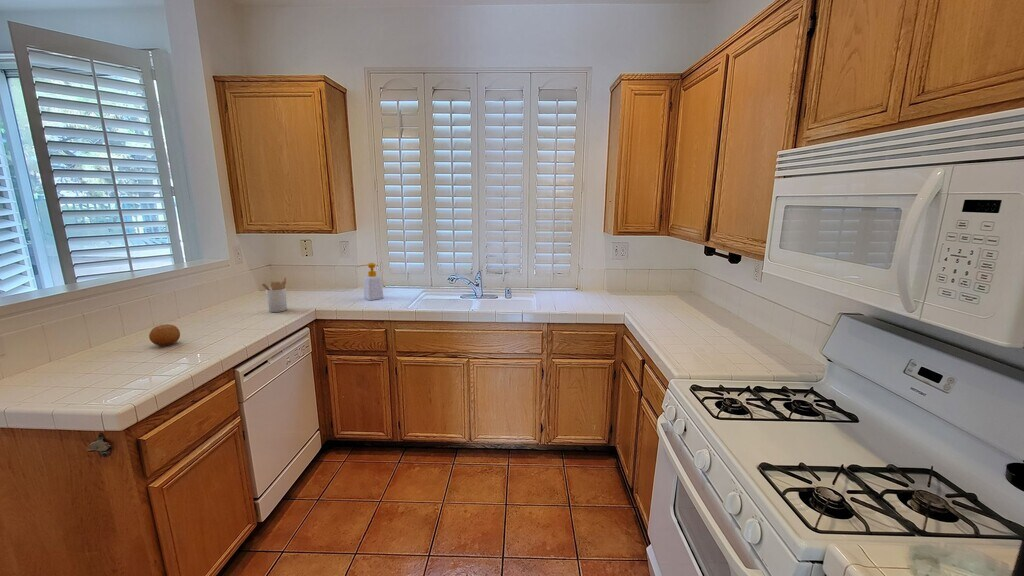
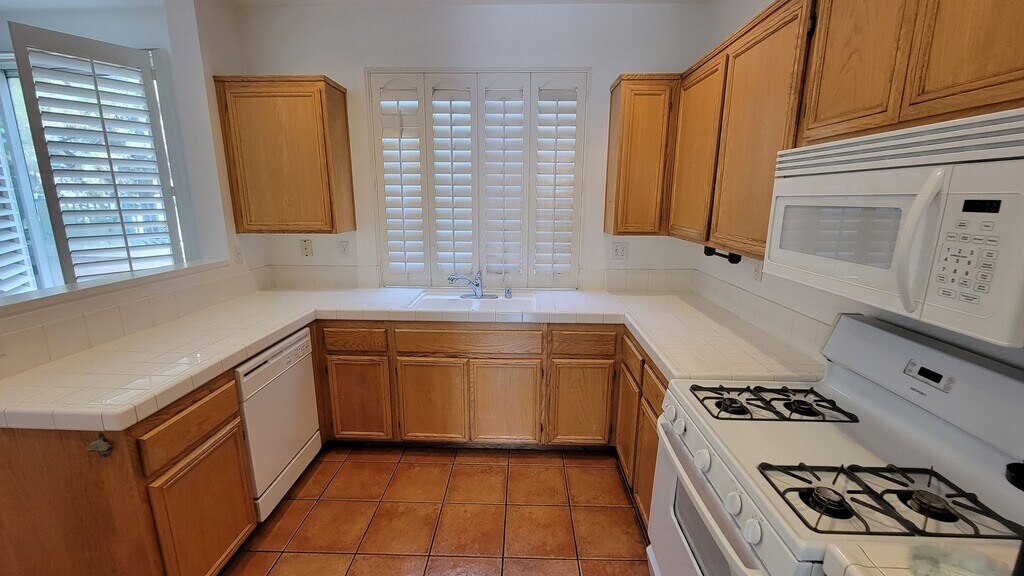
- utensil holder (277, 294)
- soap bottle (369, 281)
- fruit (164, 334)
